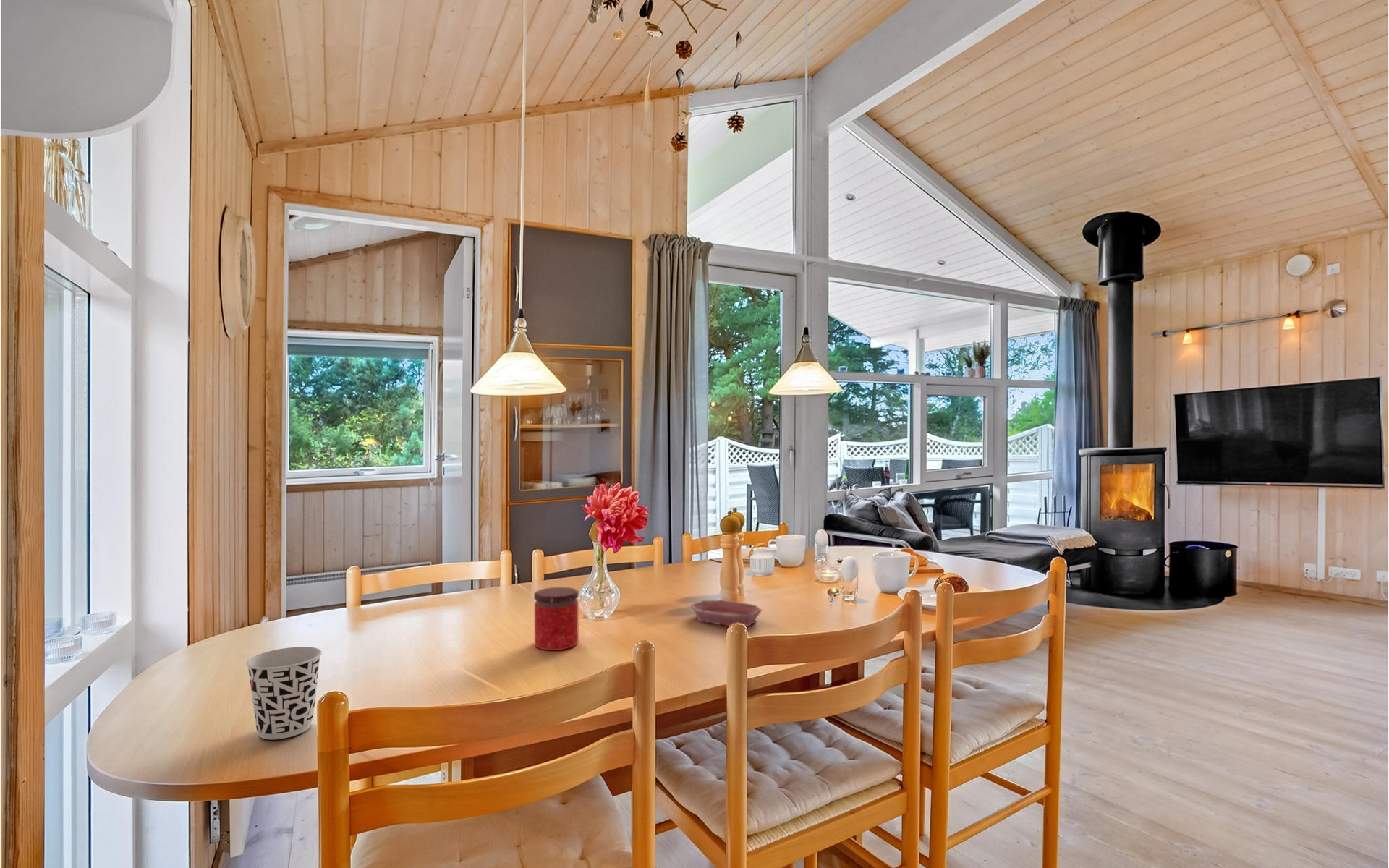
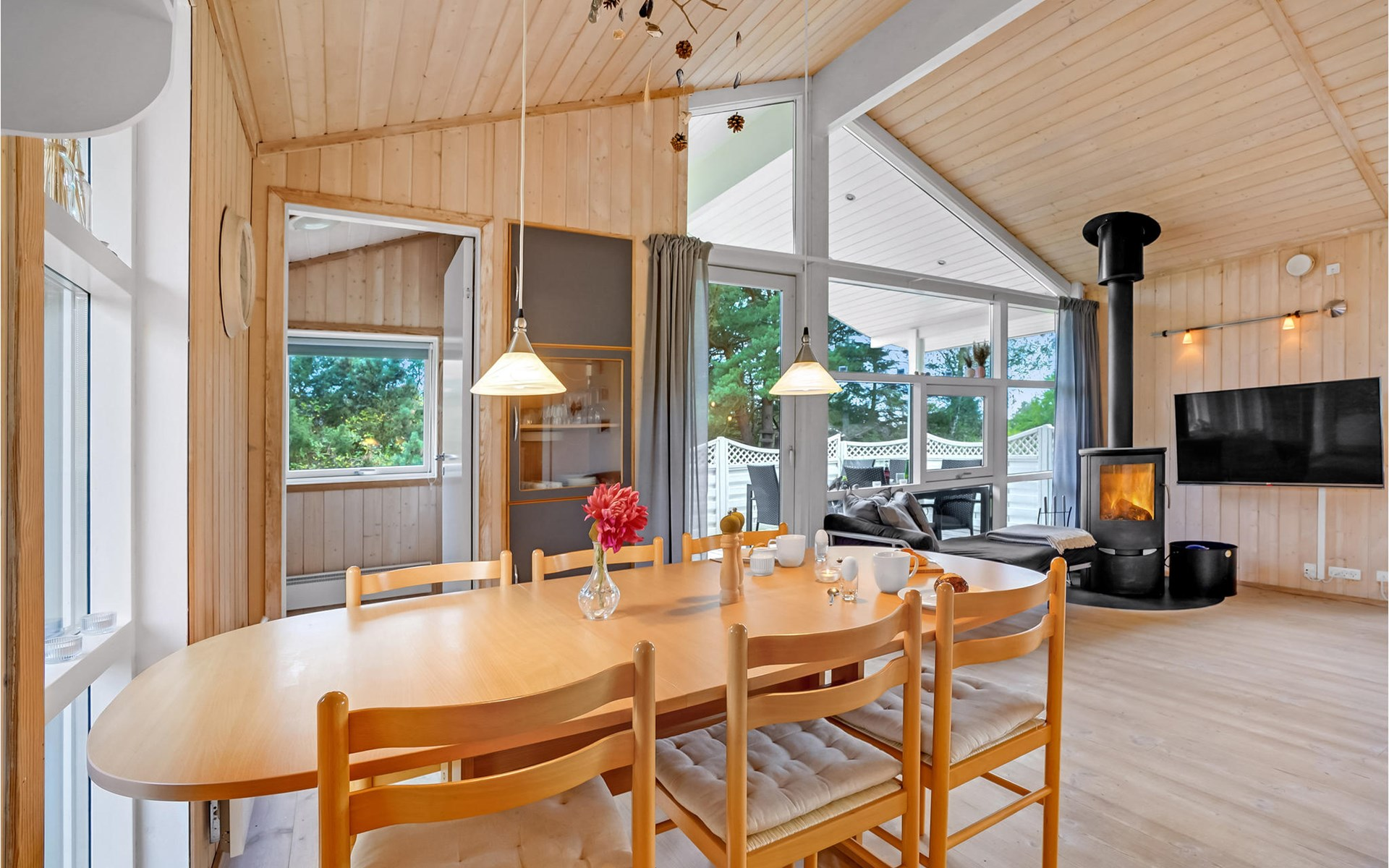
- bowl (726, 613)
- jam (556, 618)
- cup (285, 693)
